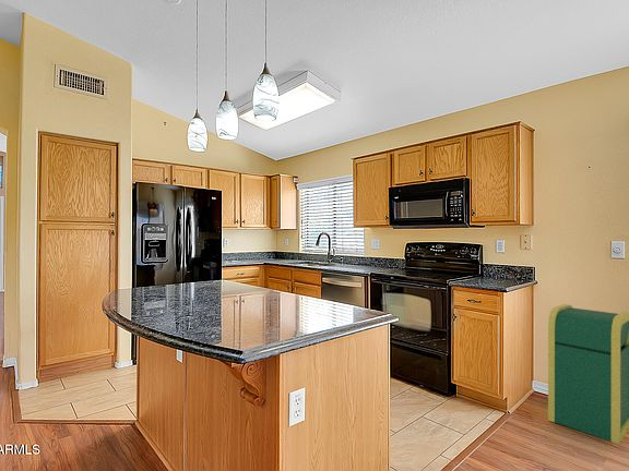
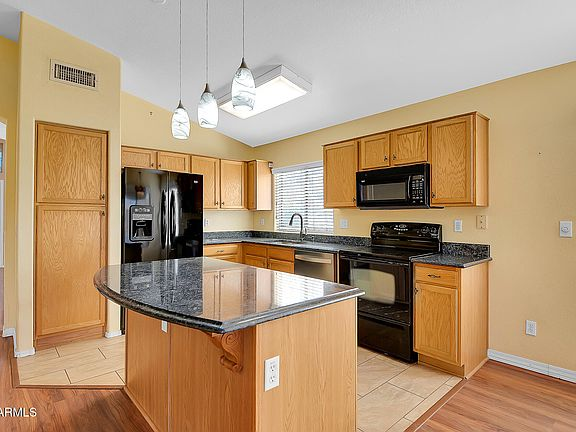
- trash can (590, 365)
